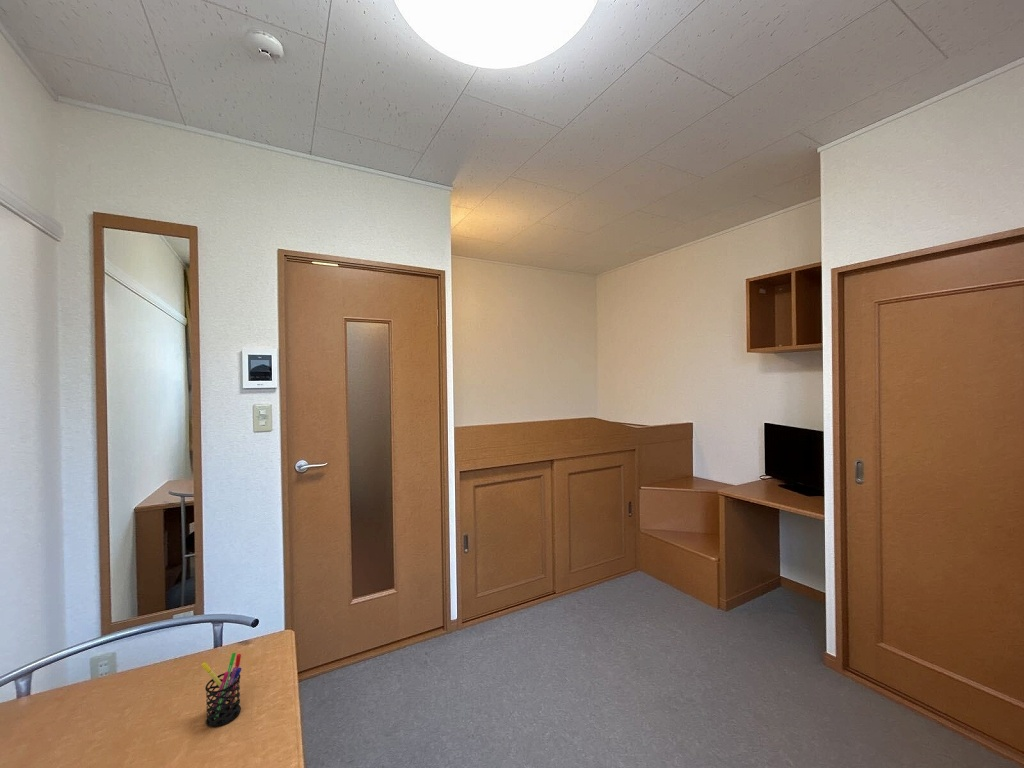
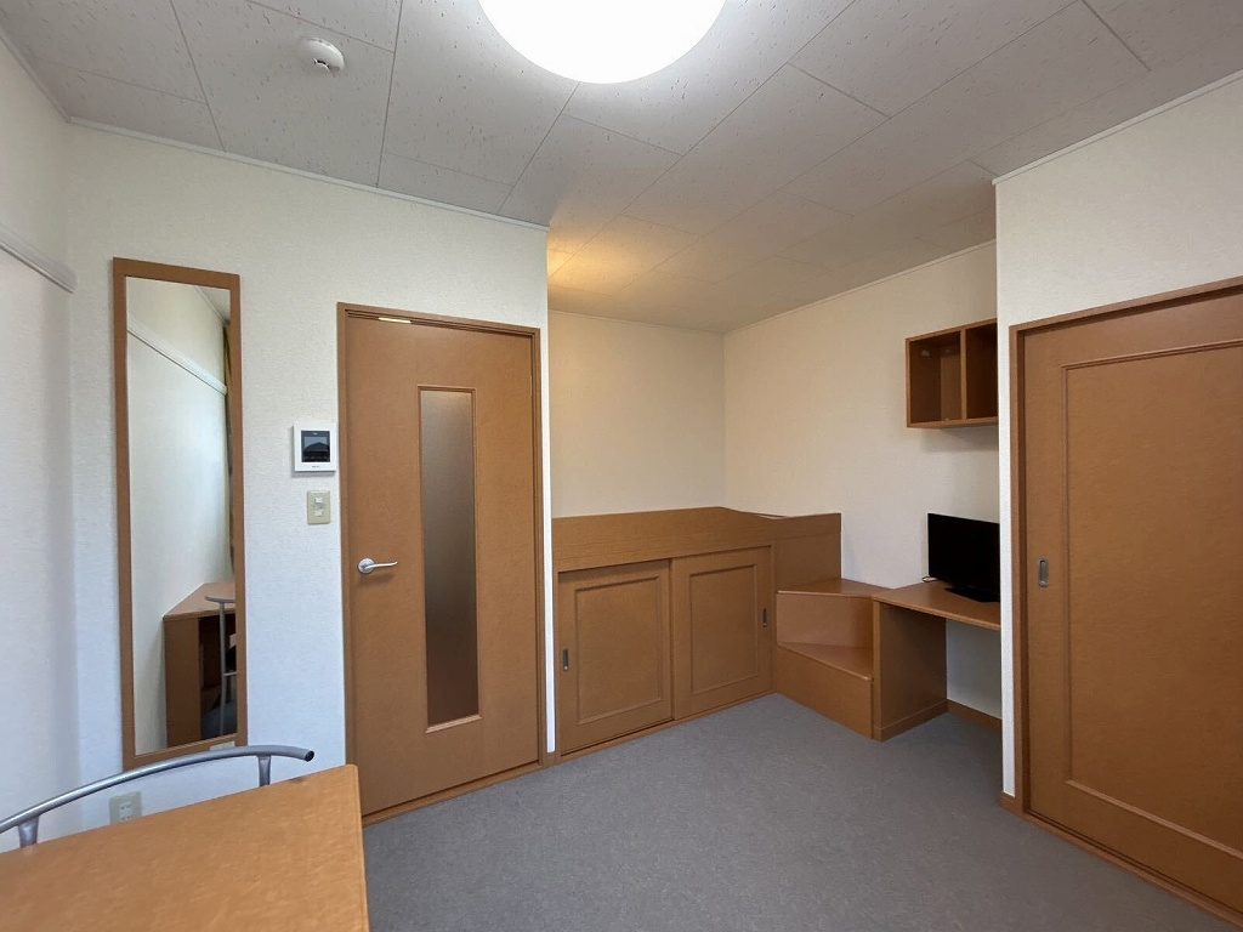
- pen holder (226, 683)
